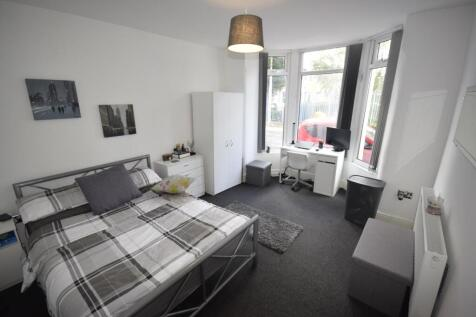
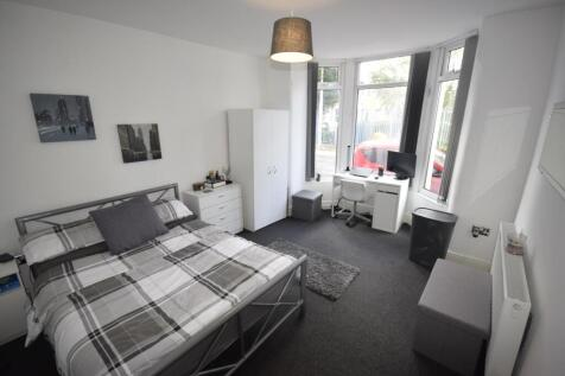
- decorative pillow (174, 183)
